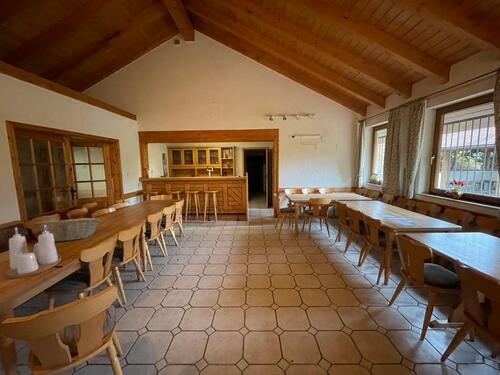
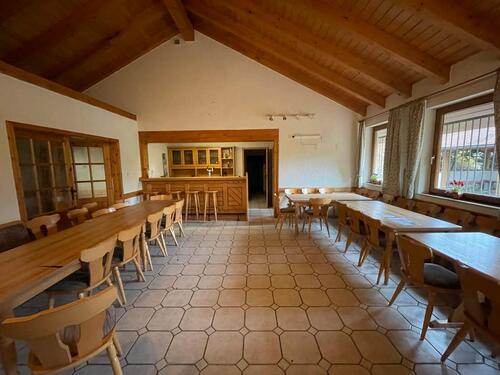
- condiment set (34, 246)
- fruit basket (69, 226)
